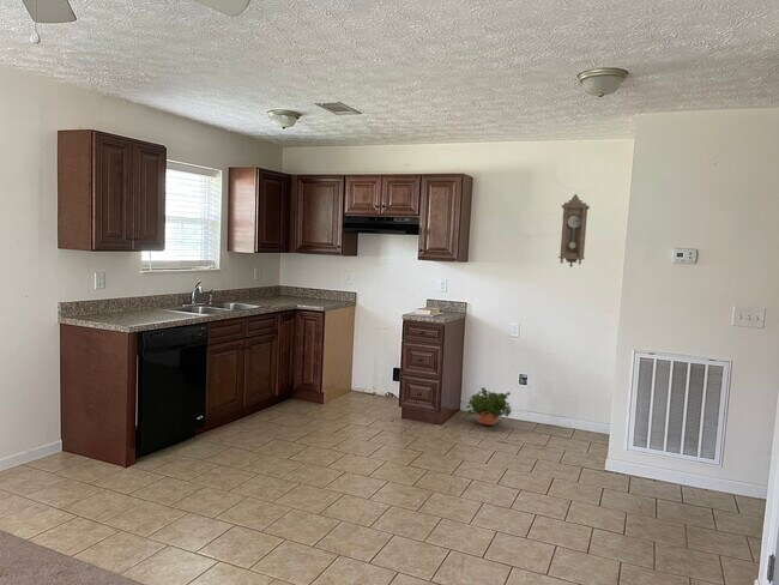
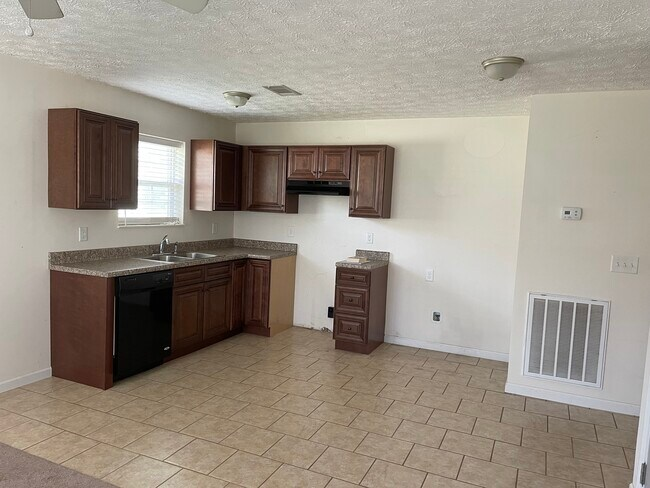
- potted plant (487, 406)
- pendulum clock (573, 230)
